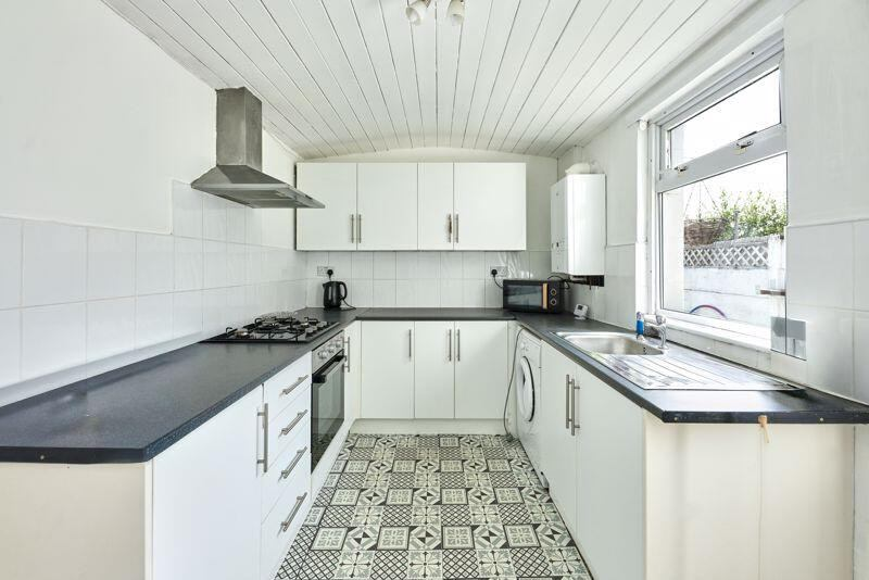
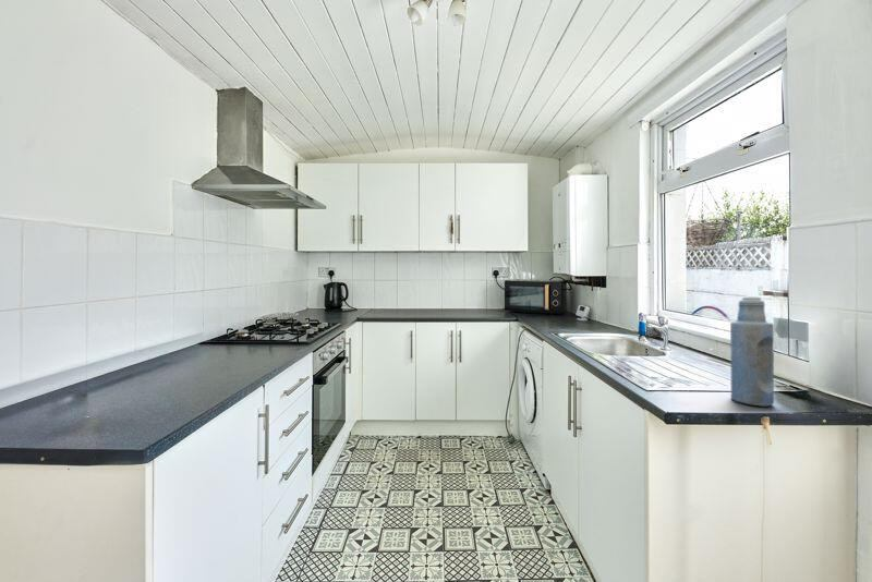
+ bottle (751, 349)
